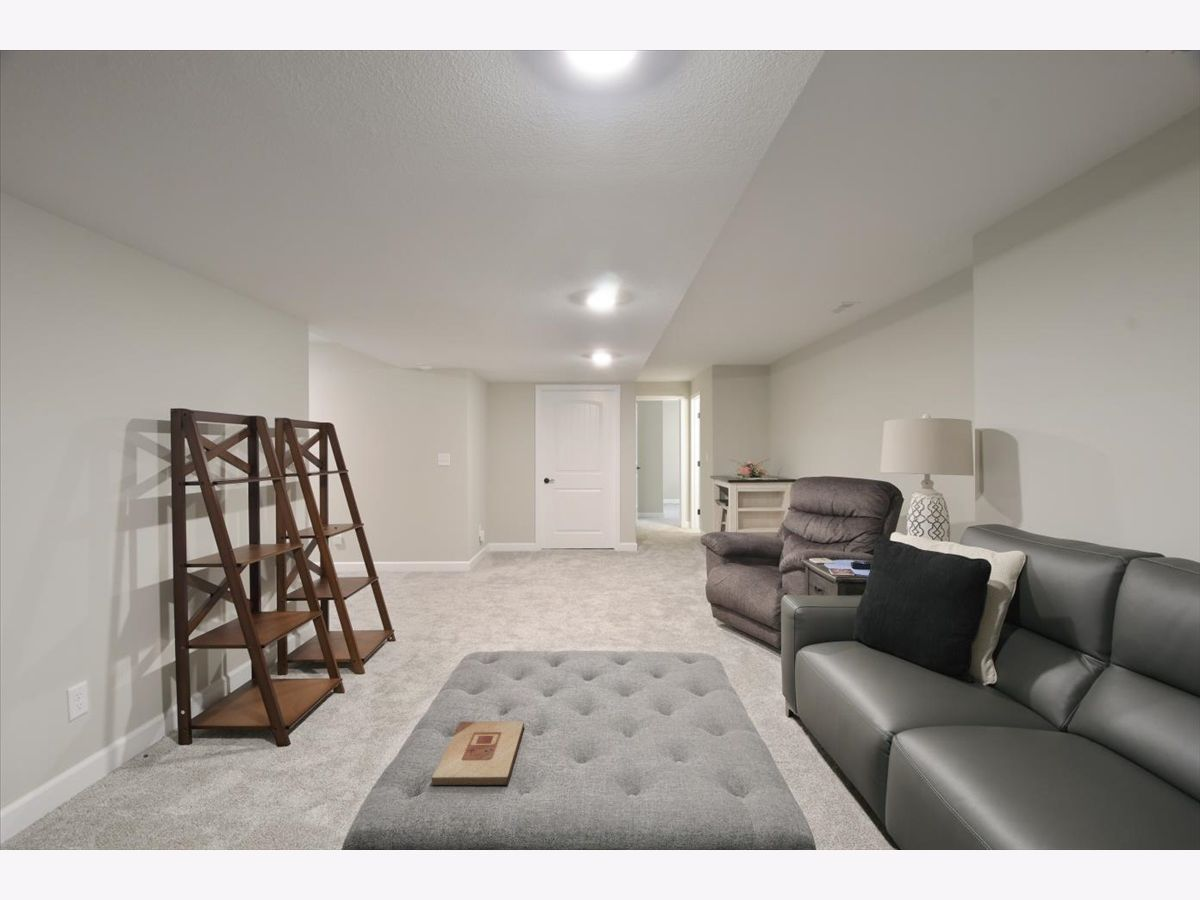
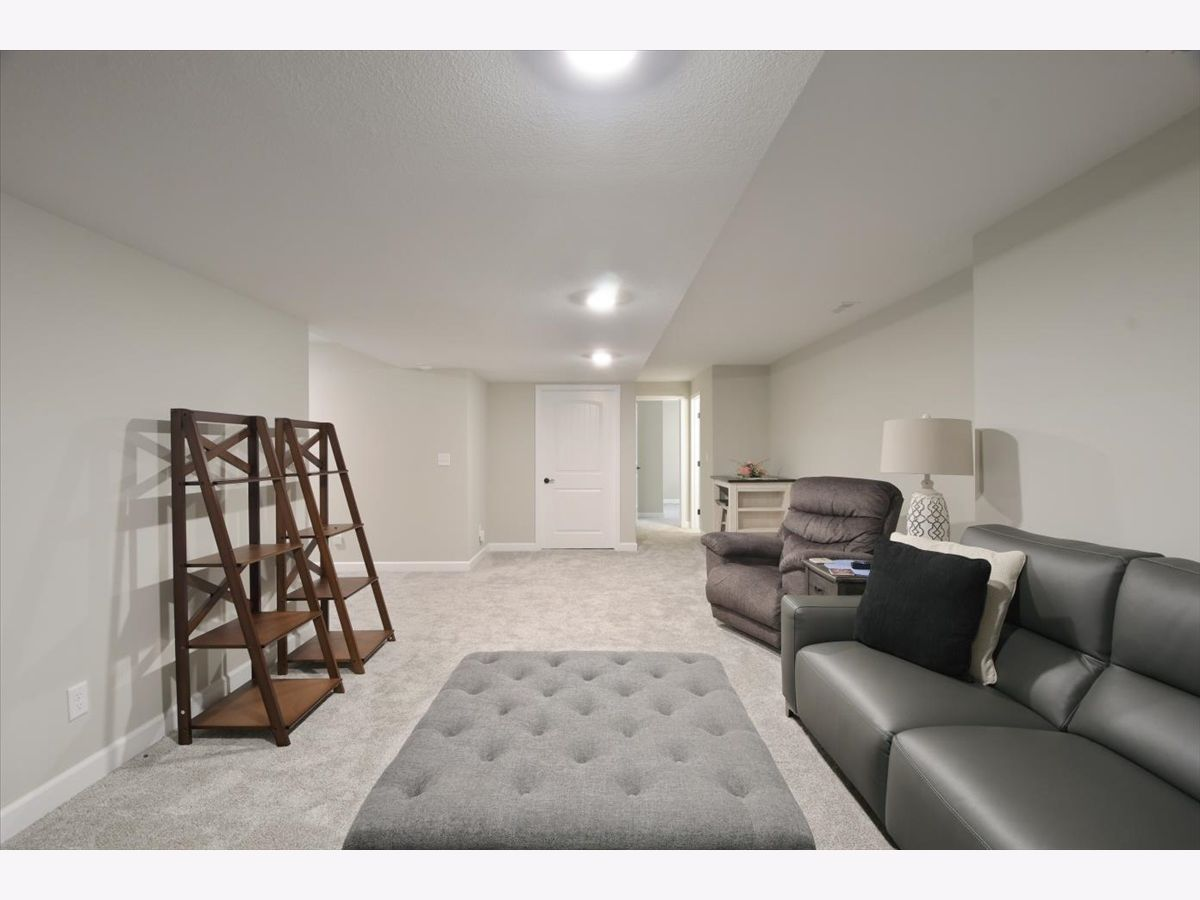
- wooden plaque (482, 749)
